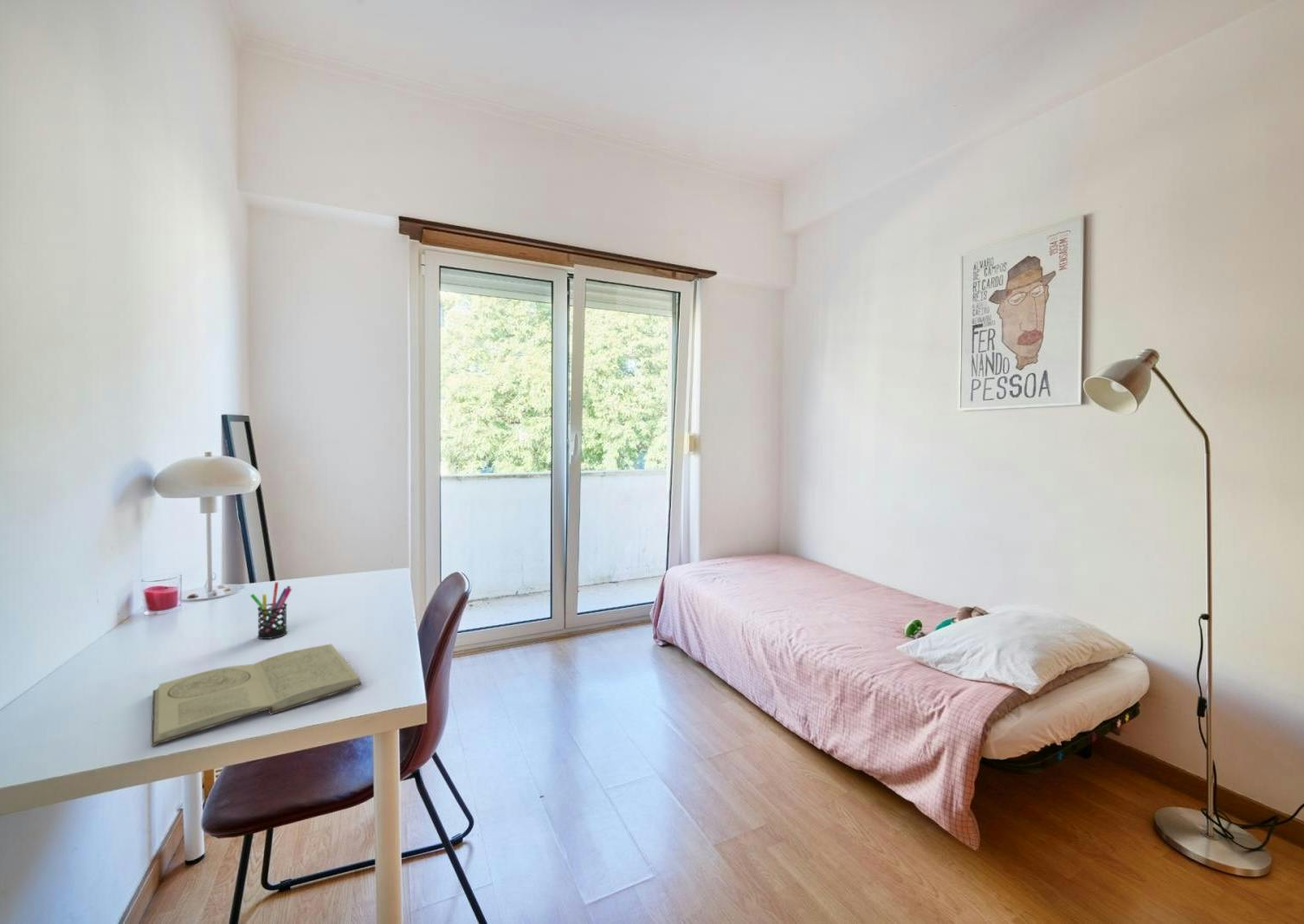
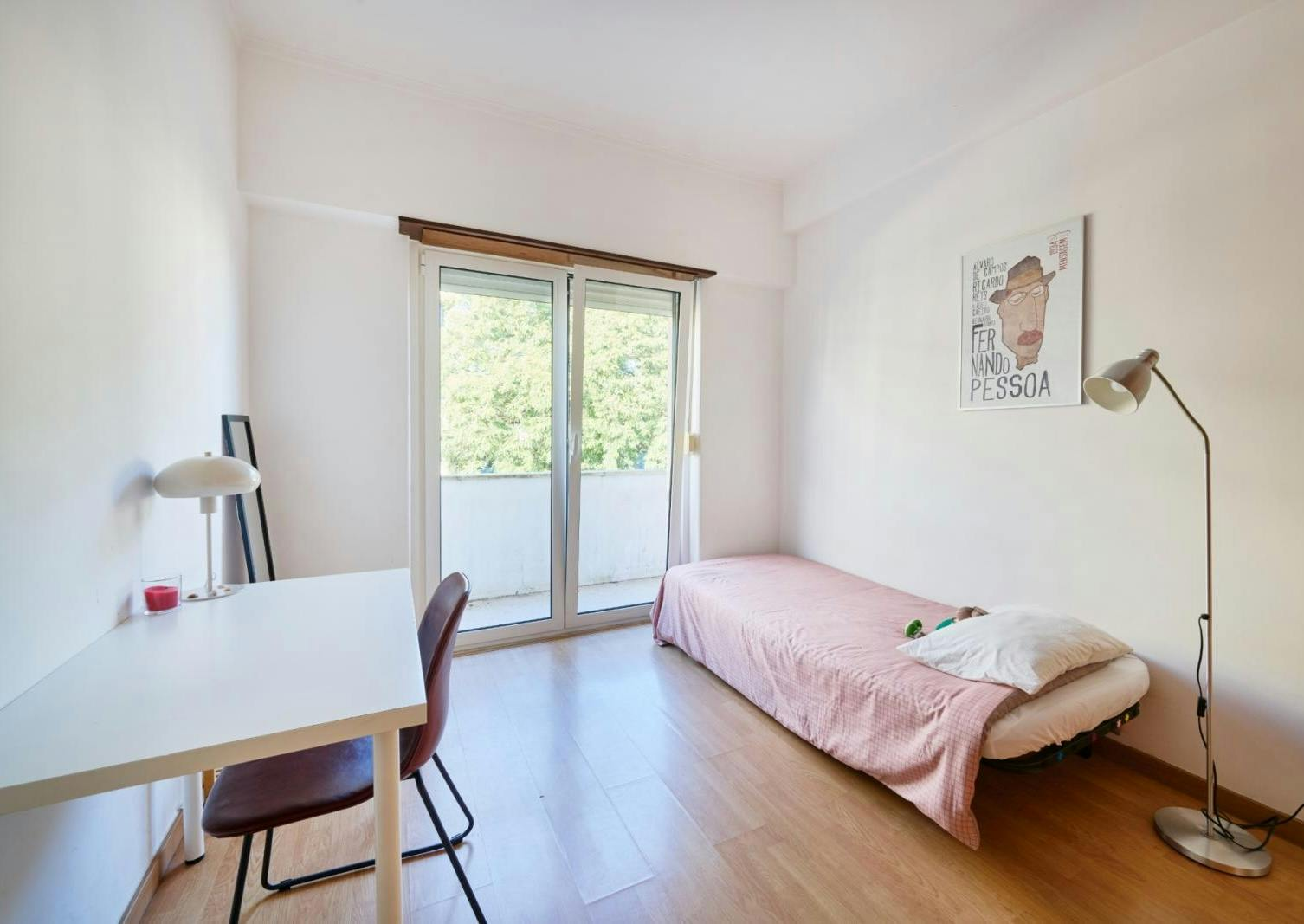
- pen holder (269, 610)
- book (258, 684)
